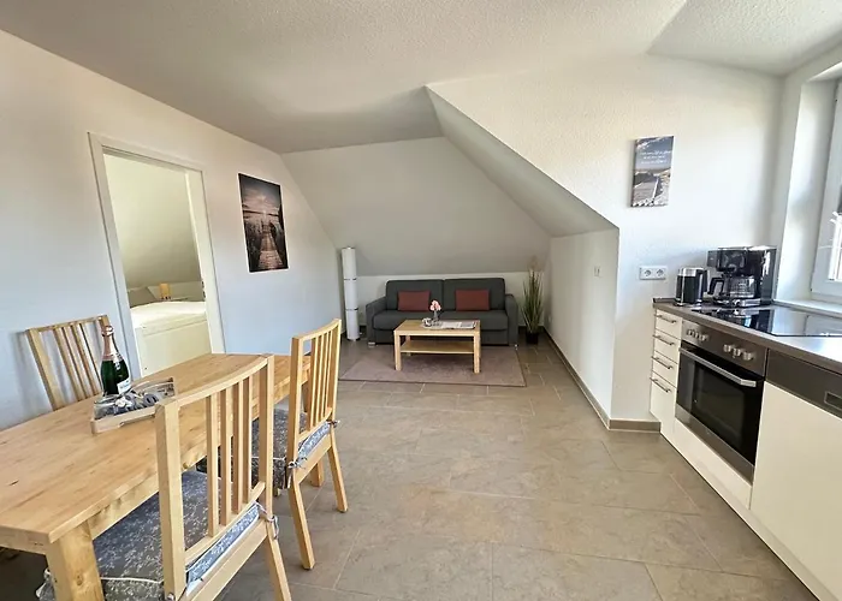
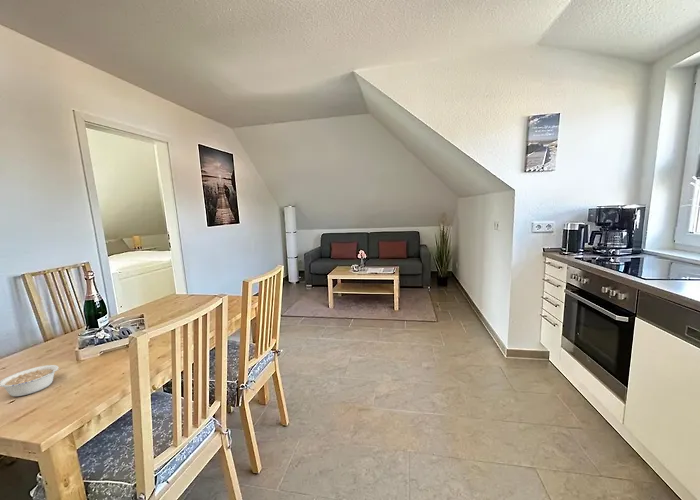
+ legume (32, 379)
